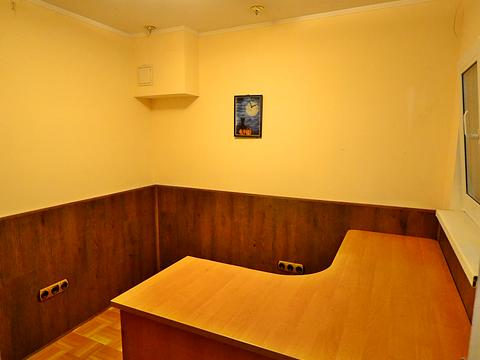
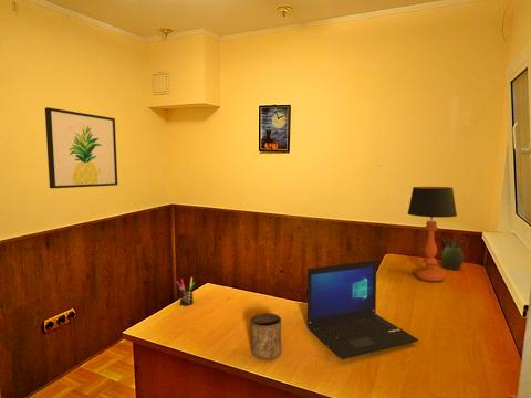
+ succulent plant (451, 253)
+ laptop (360, 304)
+ cup (266, 335)
+ pen holder (187, 291)
+ table lamp (430, 232)
+ wall art (84, 150)
